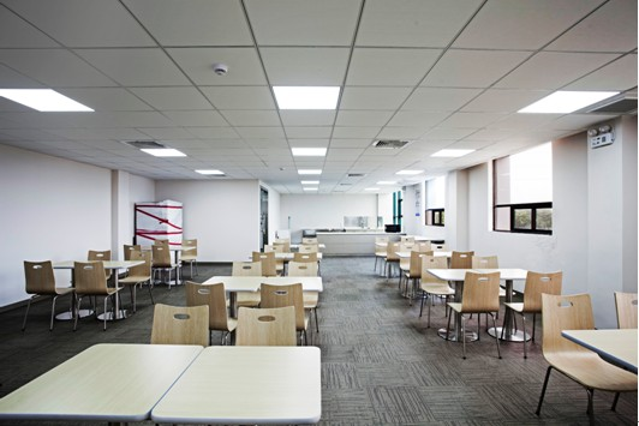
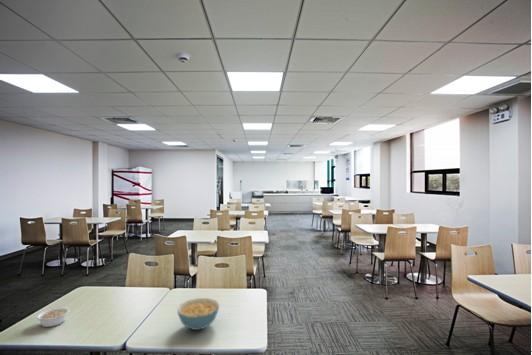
+ legume (54, 316)
+ cereal bowl (198, 316)
